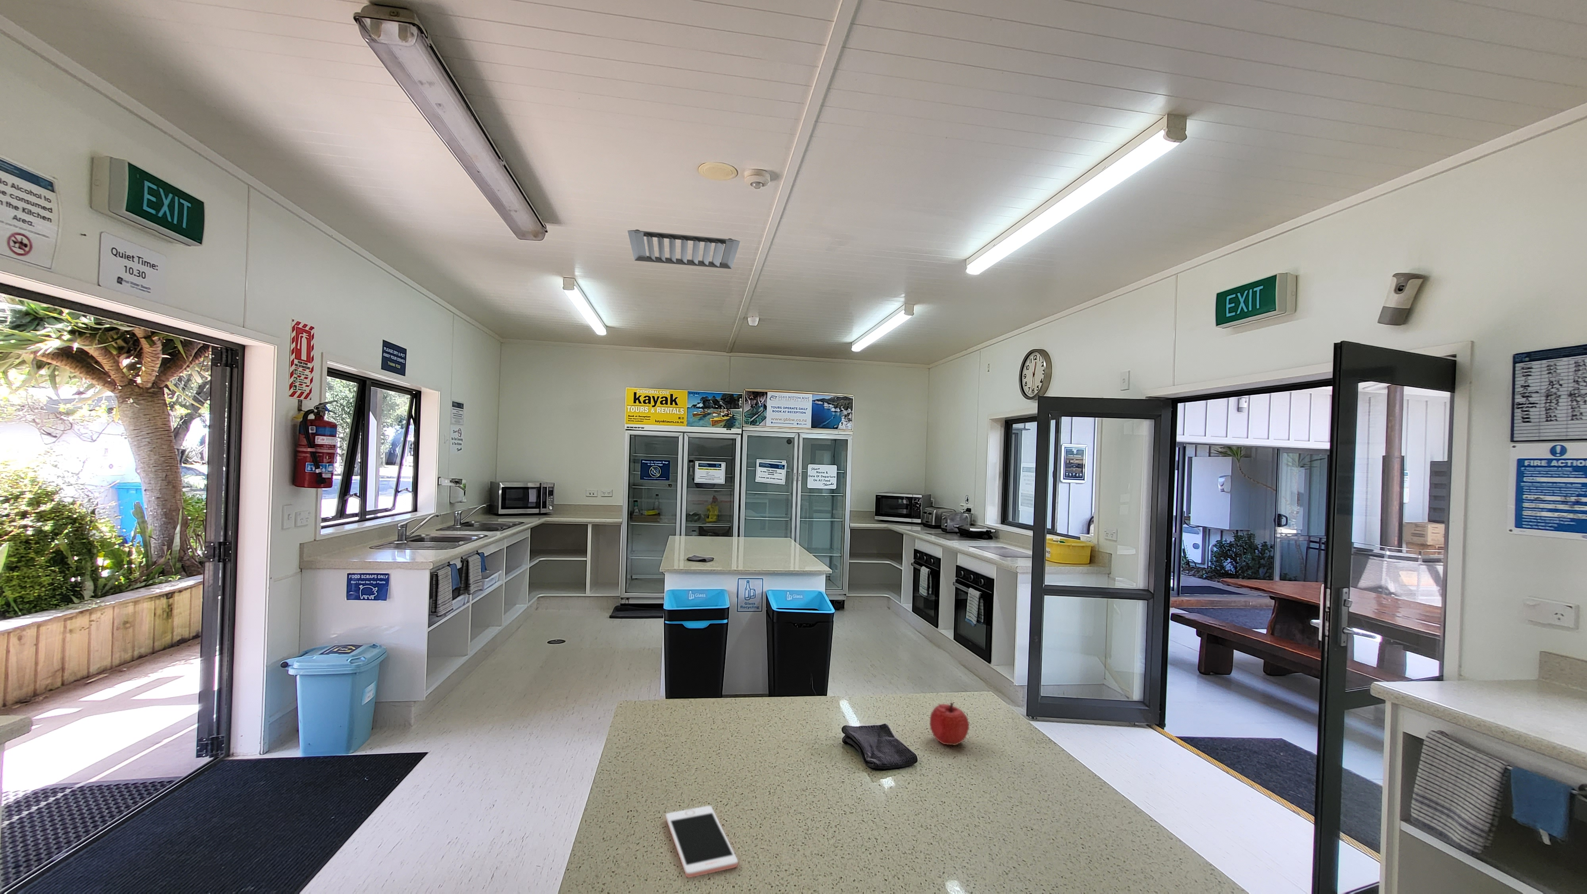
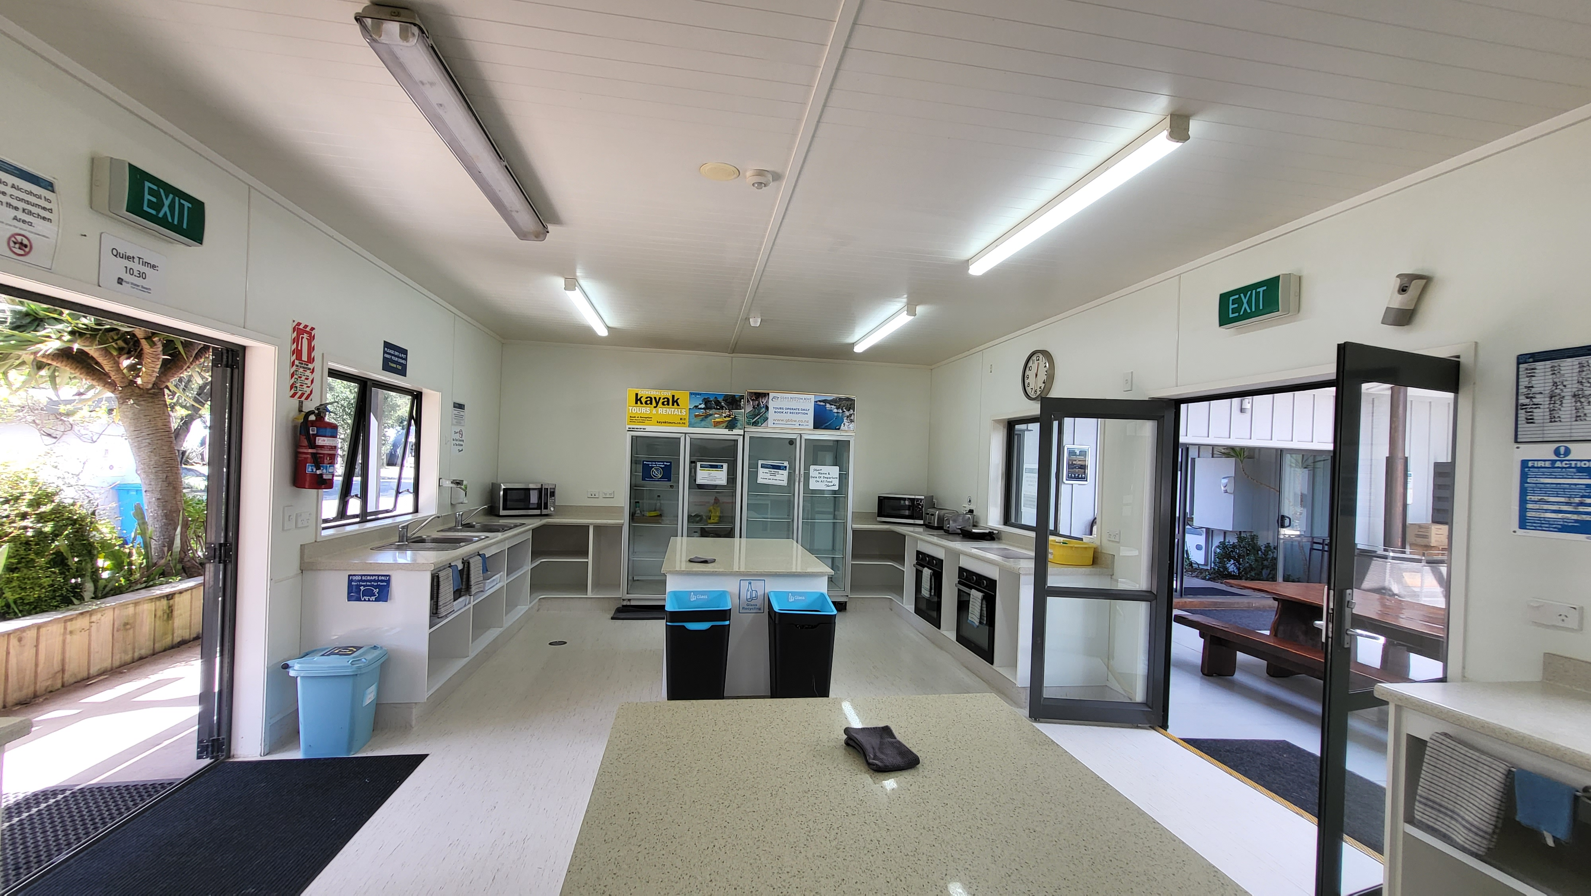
- apple (949, 723)
- cell phone (700, 838)
- ceiling vent (685, 251)
